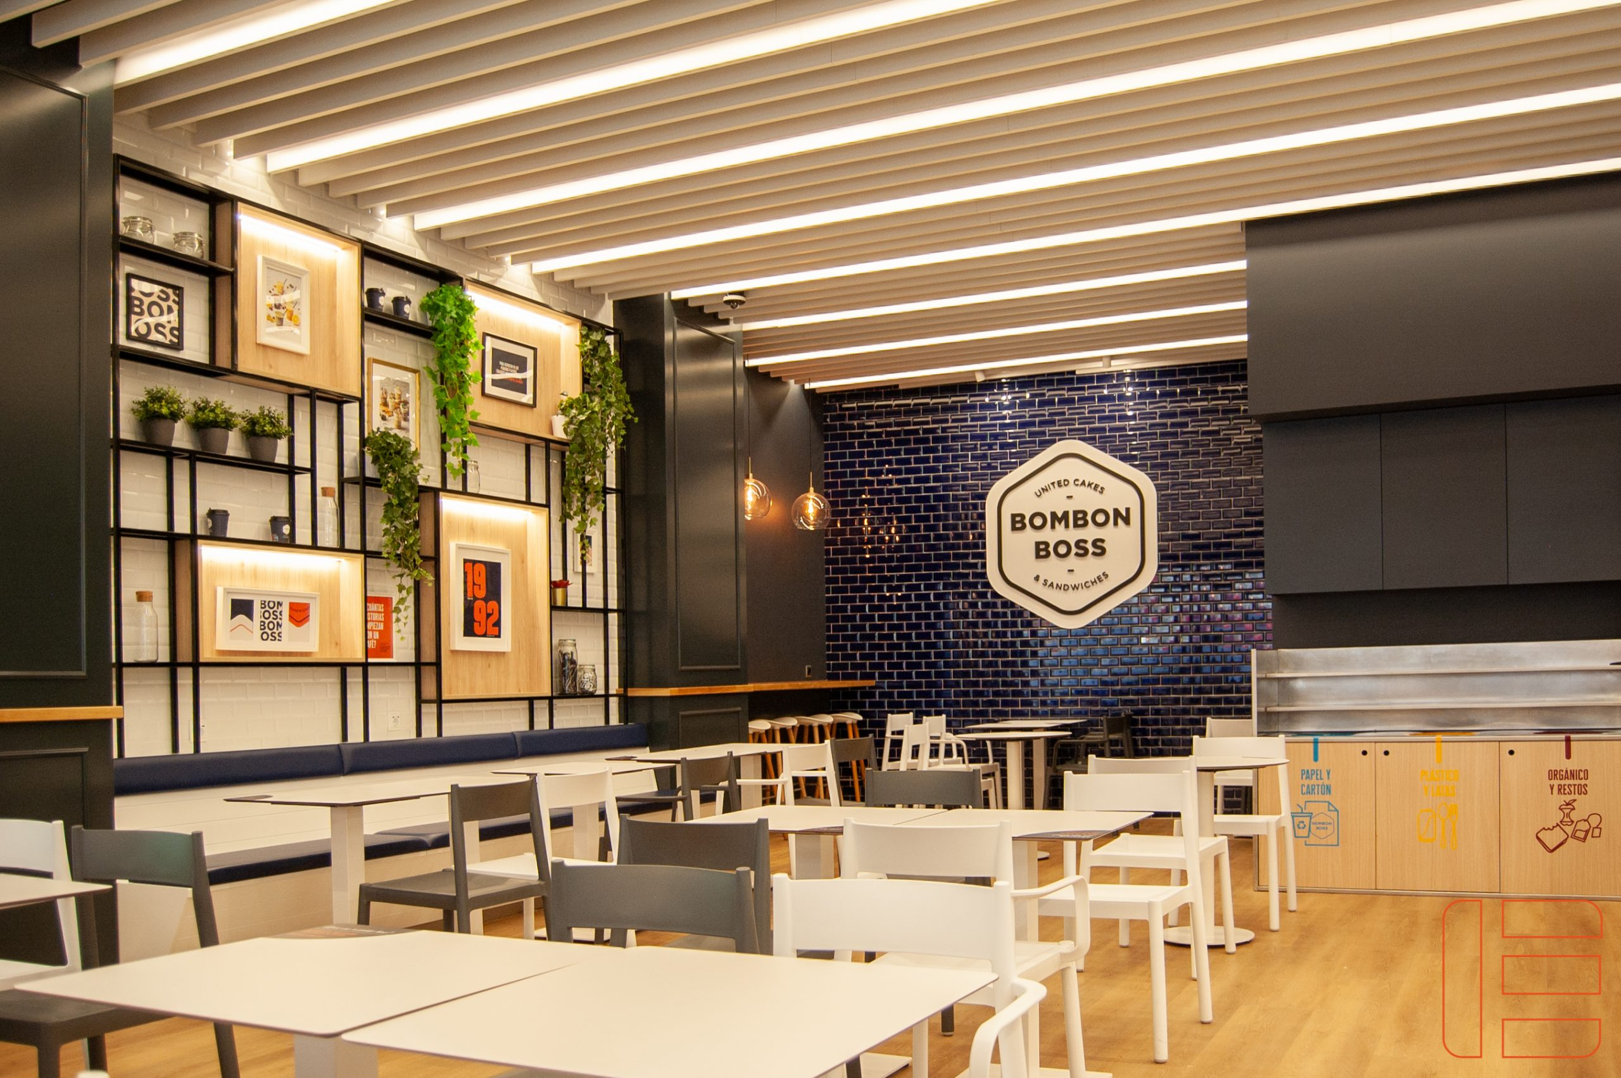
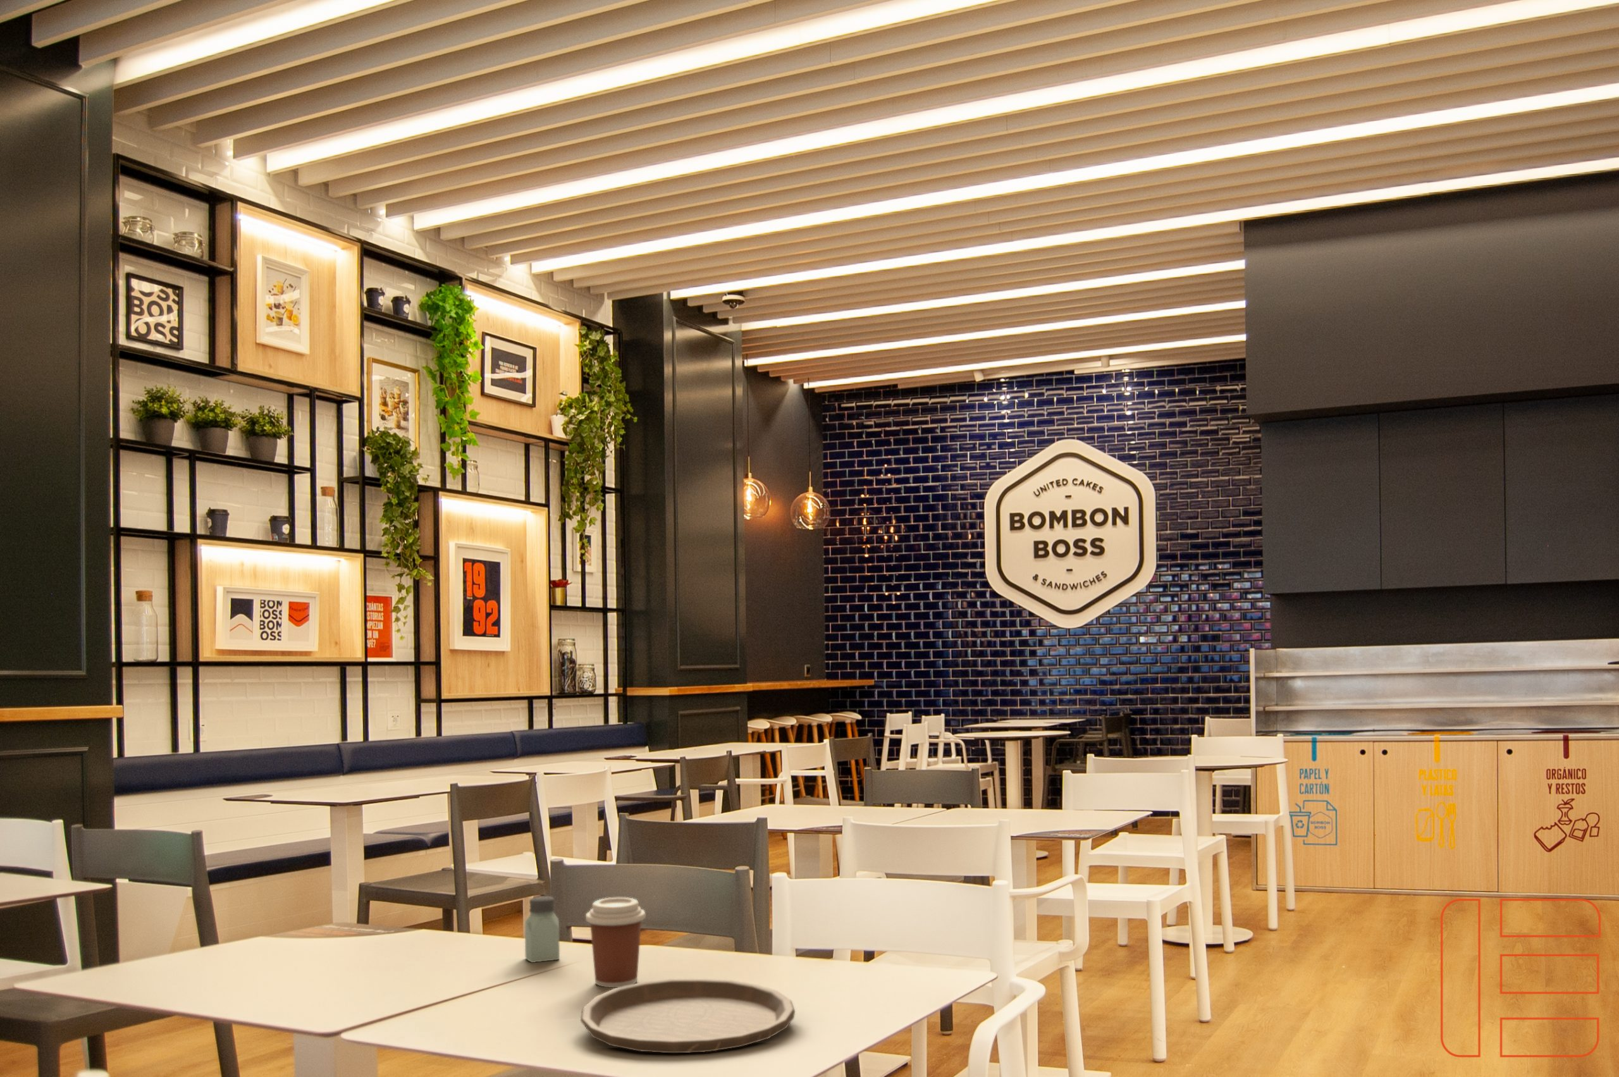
+ coffee cup (615, 941)
+ plate (688, 1016)
+ saltshaker (542, 928)
